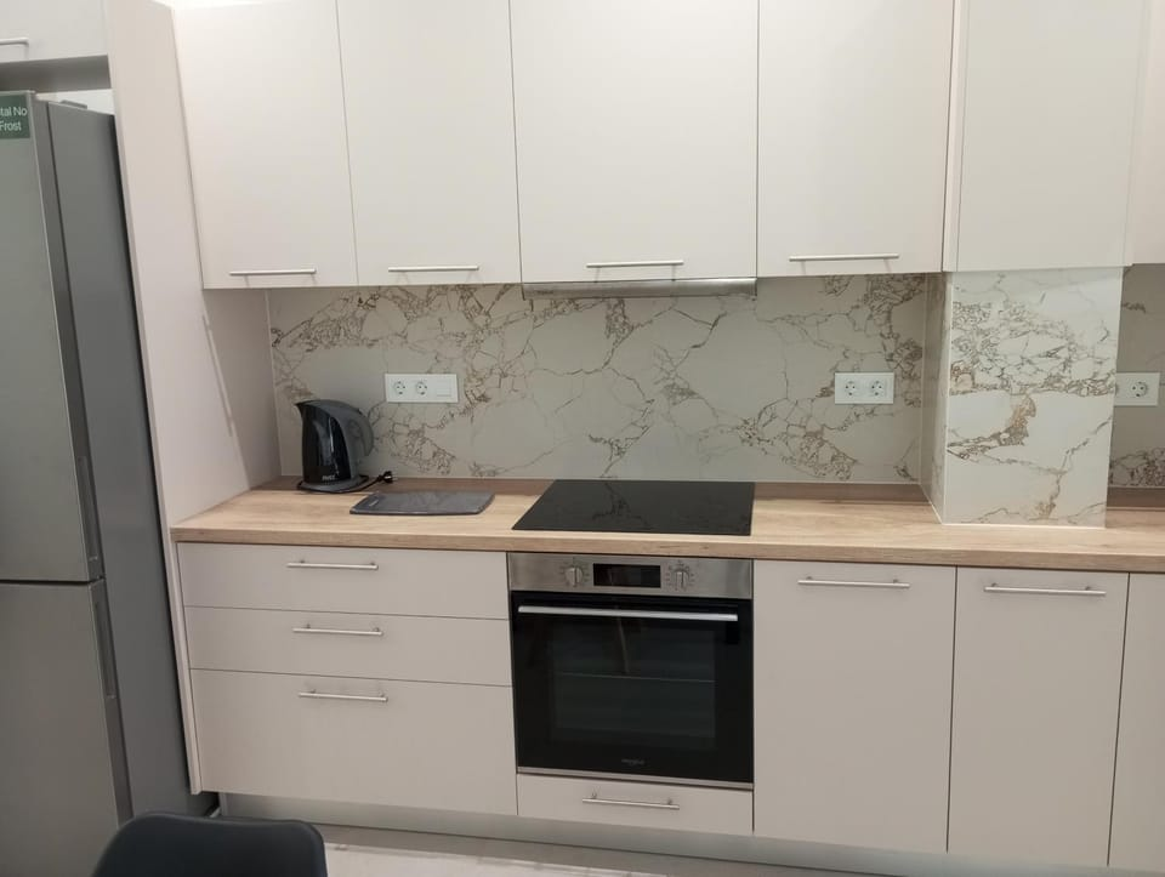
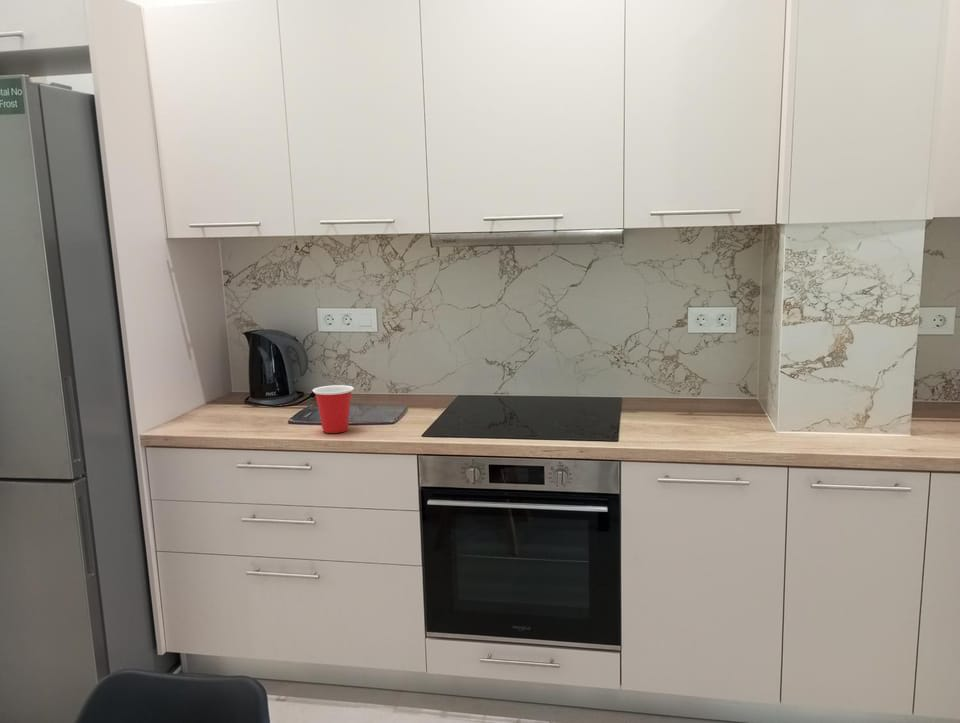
+ cup (334, 409)
